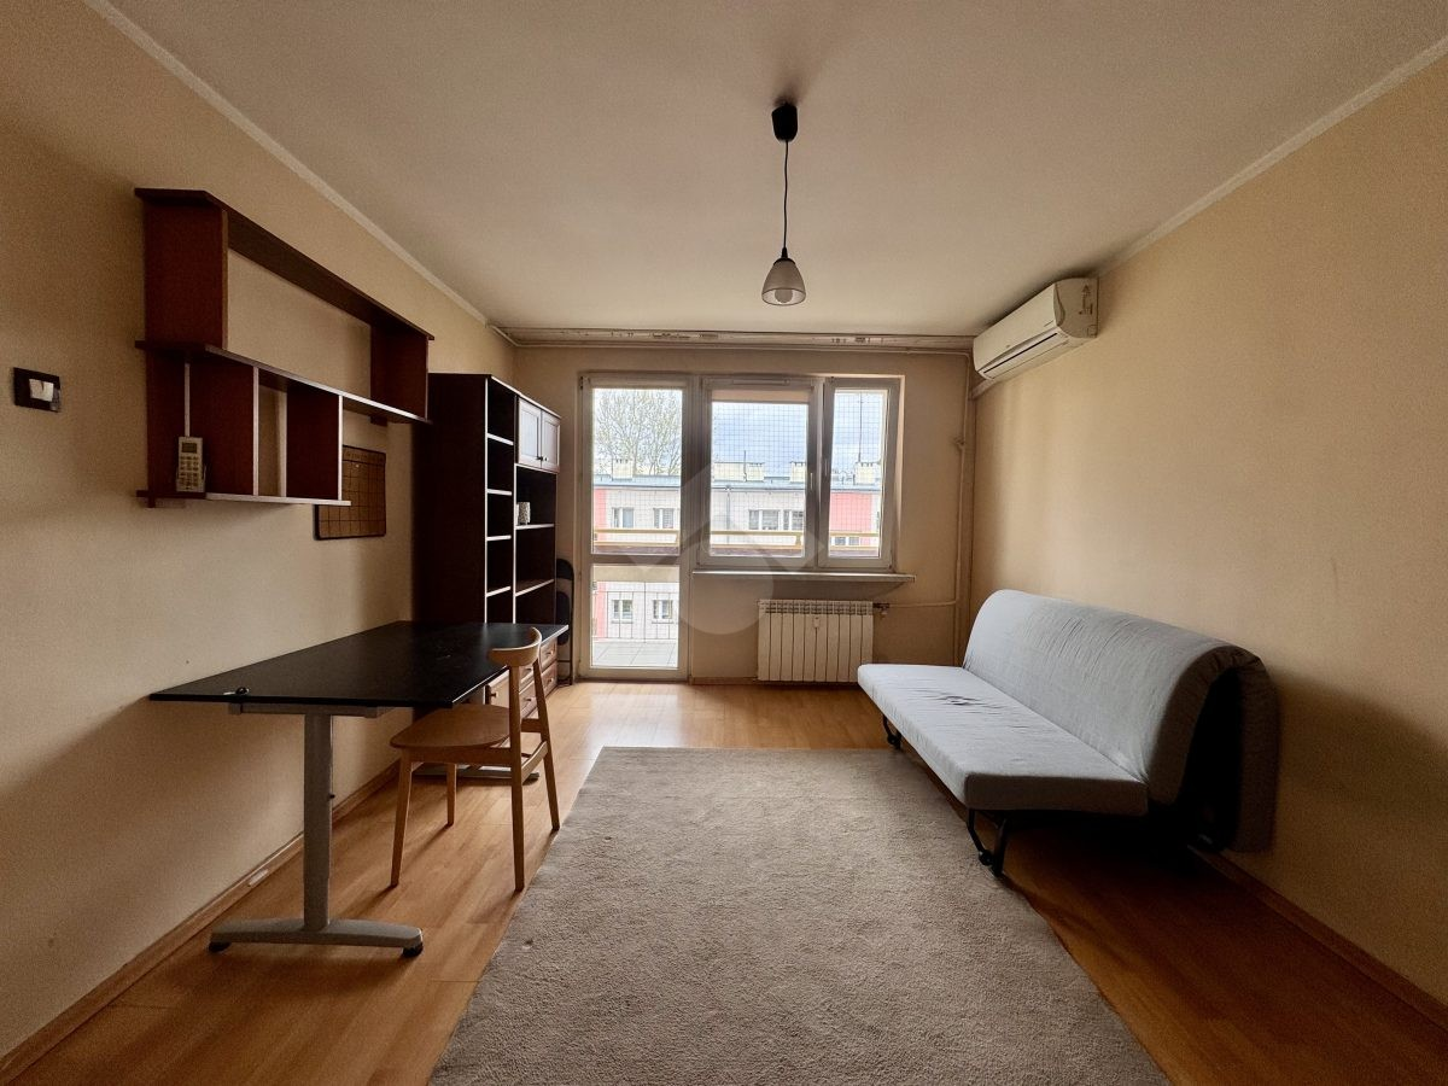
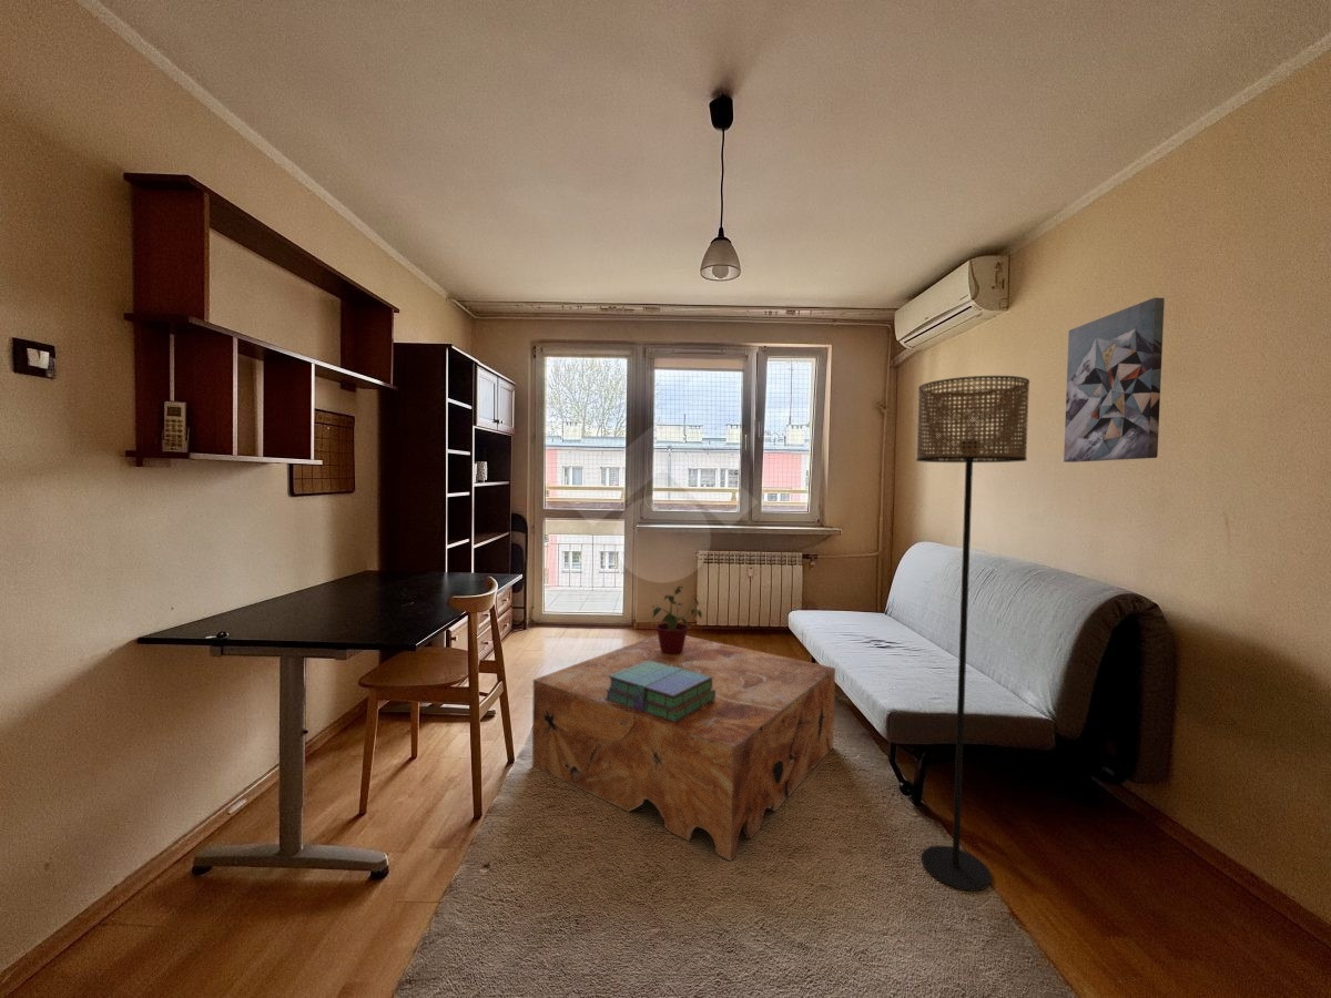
+ potted plant (680, 619)
+ wall art (1108, 388)
+ coffee table (690, 714)
+ stack of books (660, 686)
+ floor lamp (963, 629)
